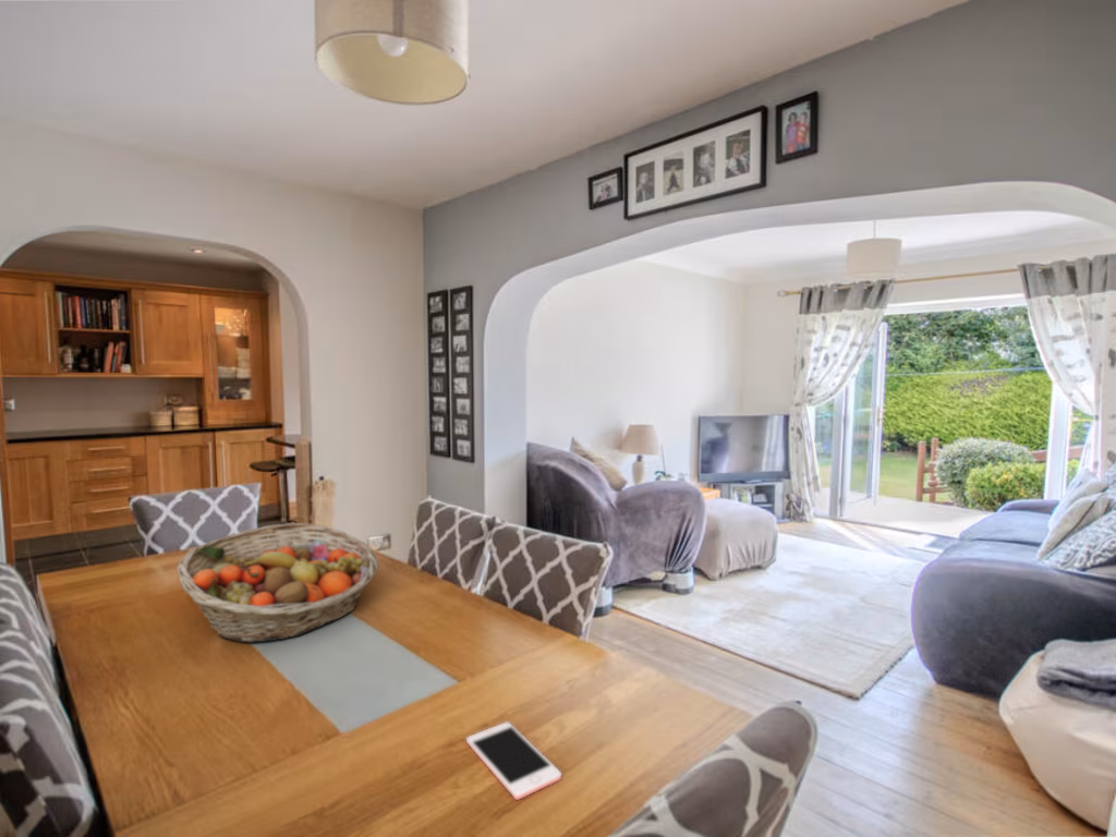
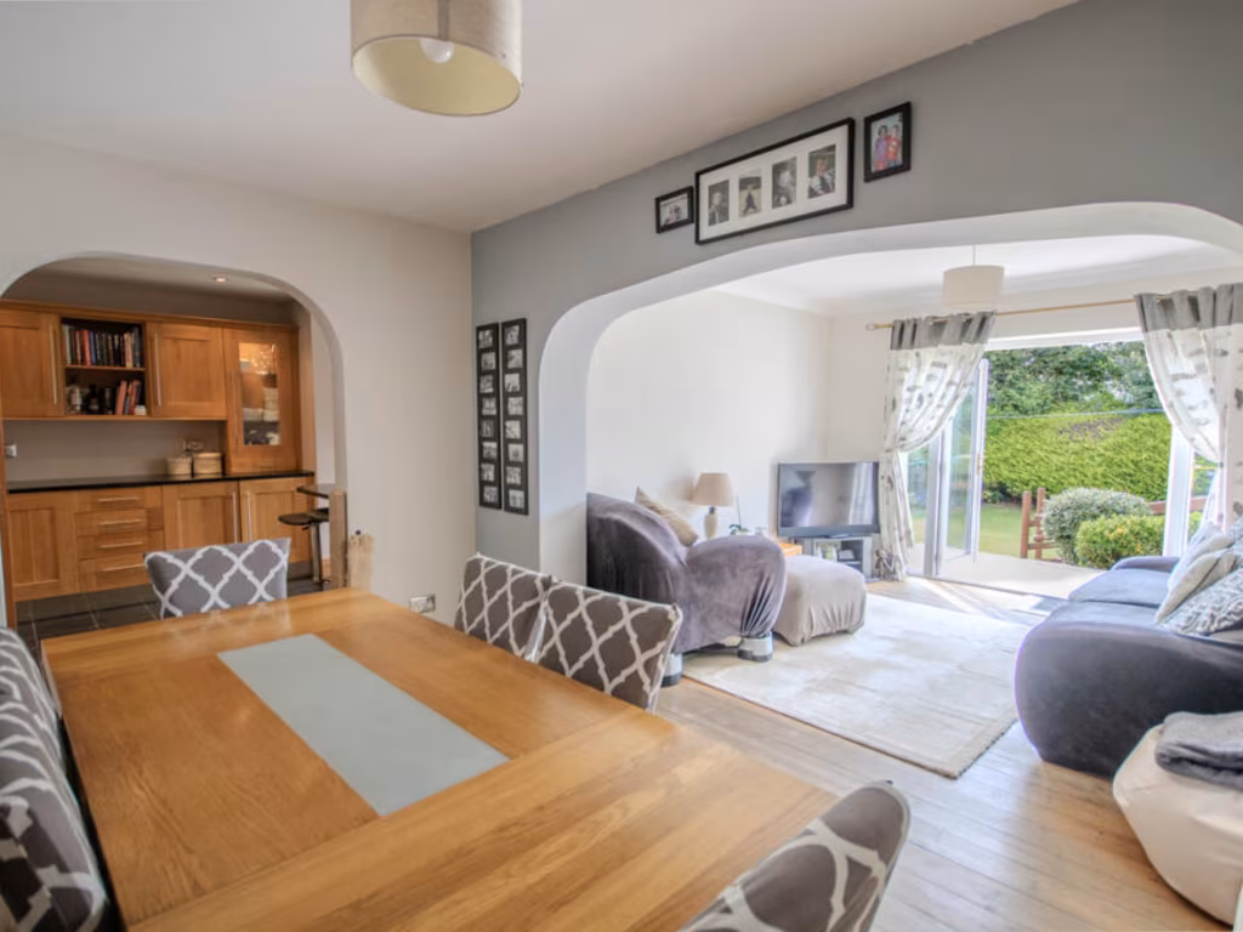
- cell phone (511, 756)
- fruit basket (286, 577)
